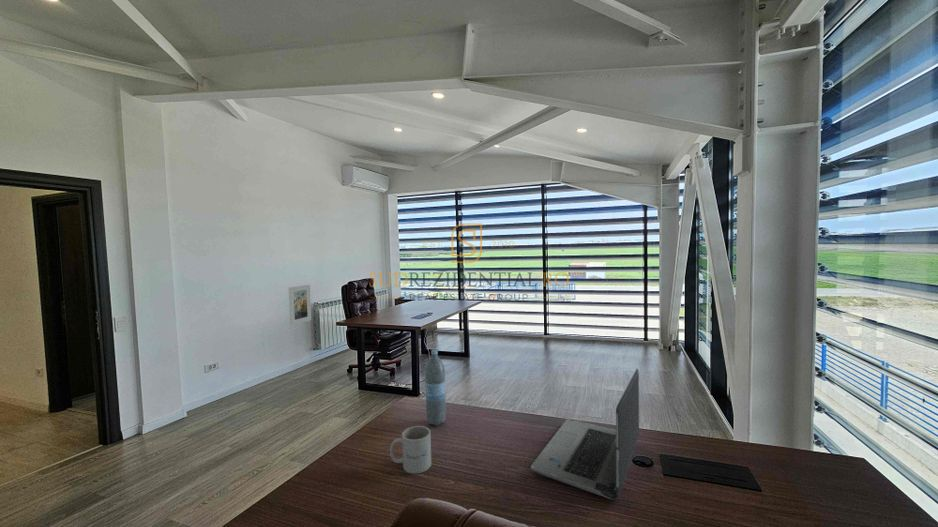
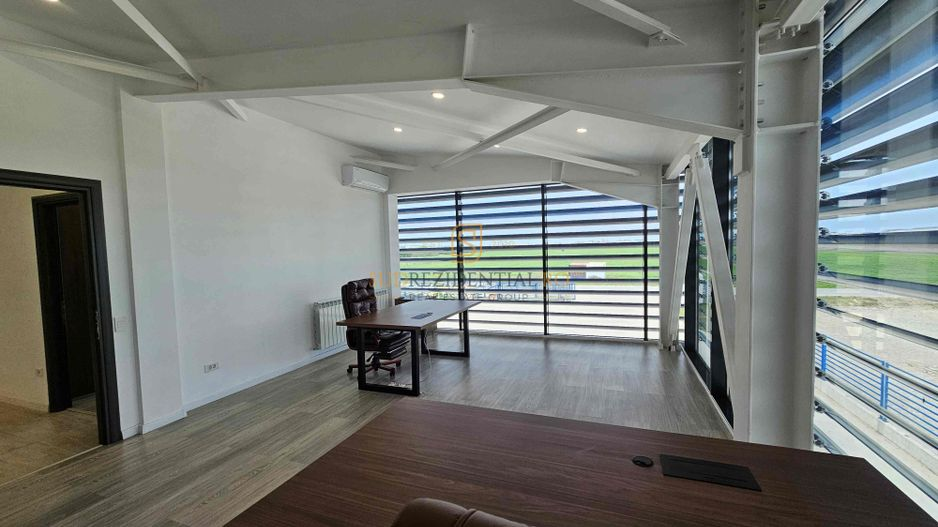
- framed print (300, 304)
- water bottle (435, 386)
- laptop computer (588, 423)
- mug (410, 448)
